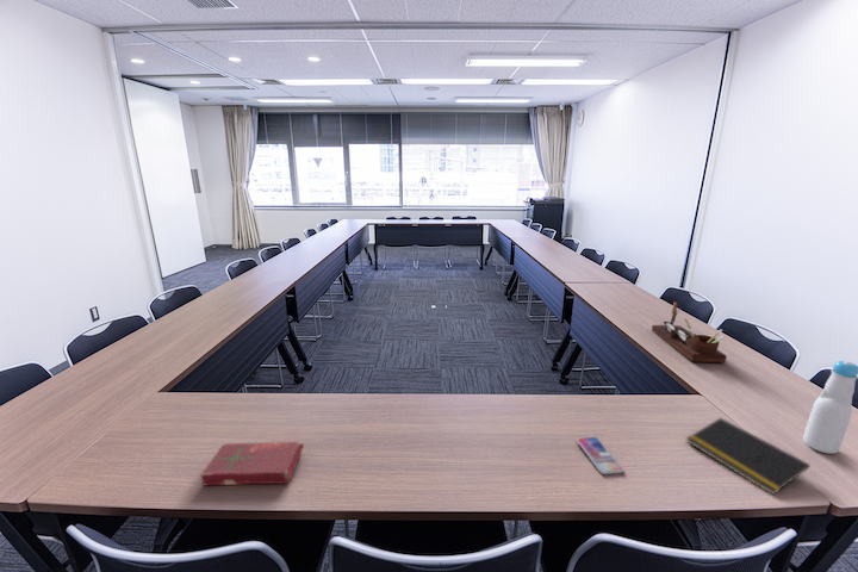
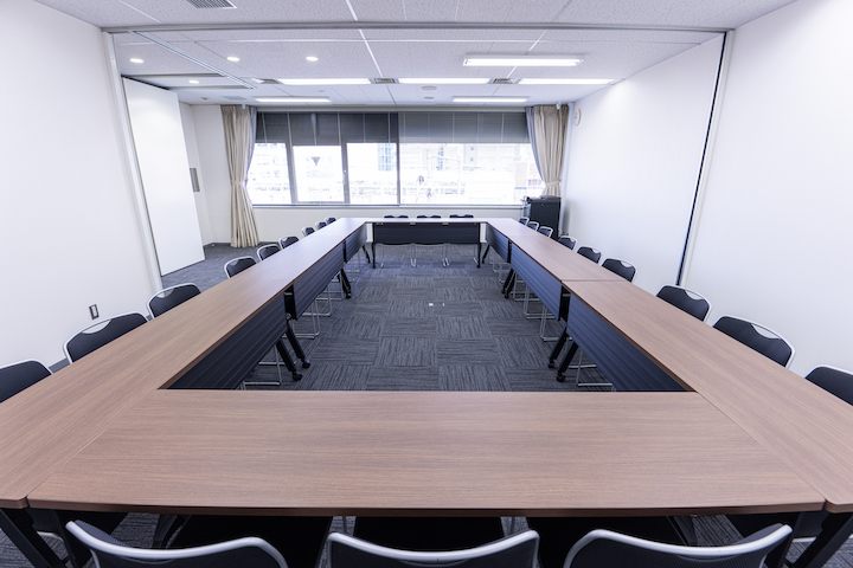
- book (255, 462)
- notepad (744, 452)
- desk organizer (689, 329)
- bottle (833, 405)
- smartphone (598, 454)
